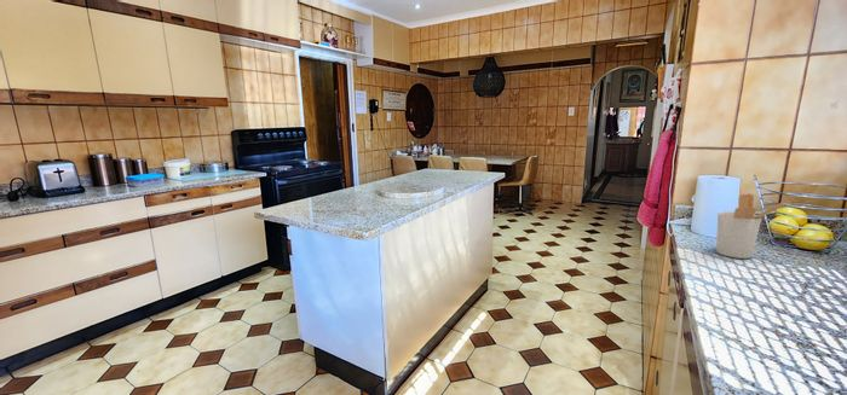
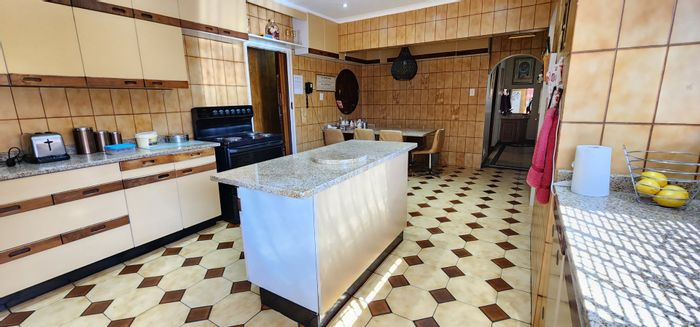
- utensil holder (749, 226)
